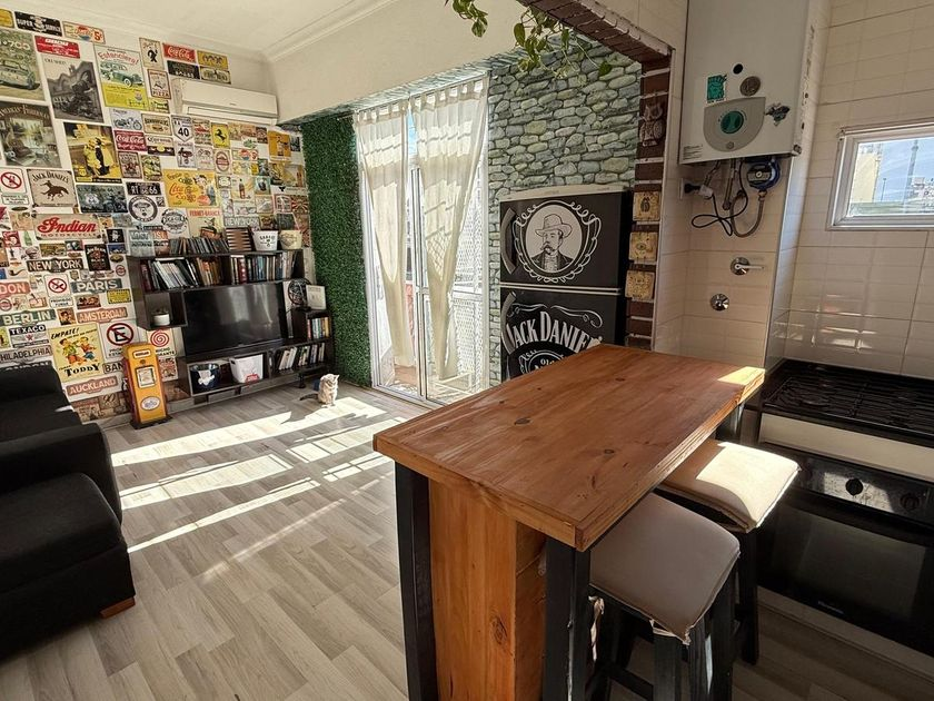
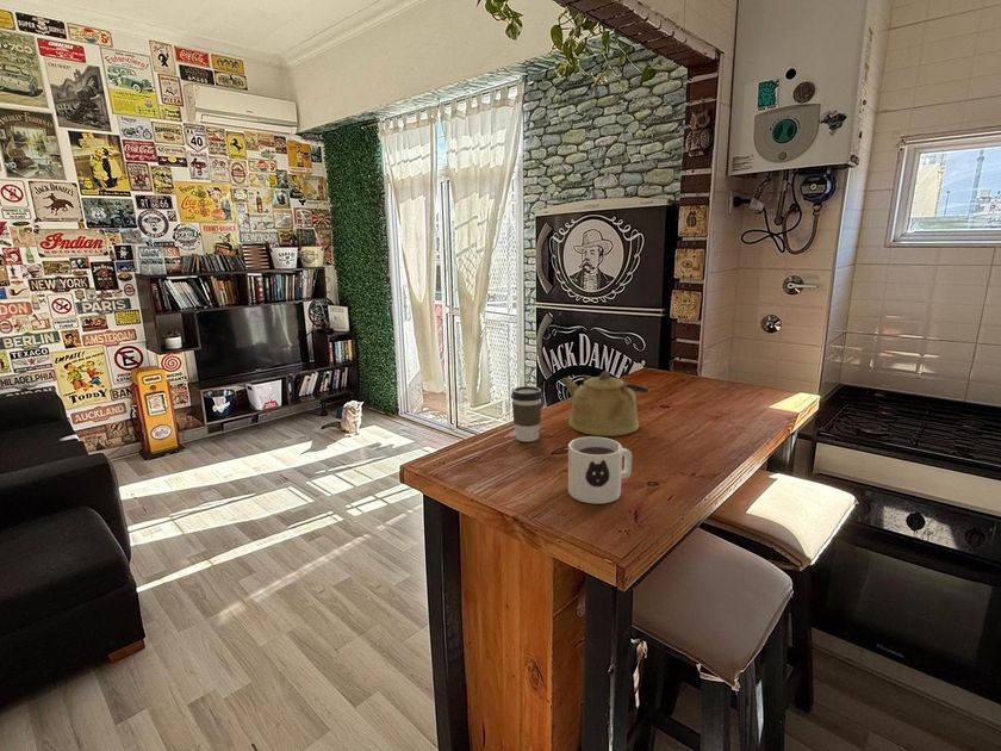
+ mug (597, 466)
+ kettle (597, 396)
+ coffee cup (527, 414)
